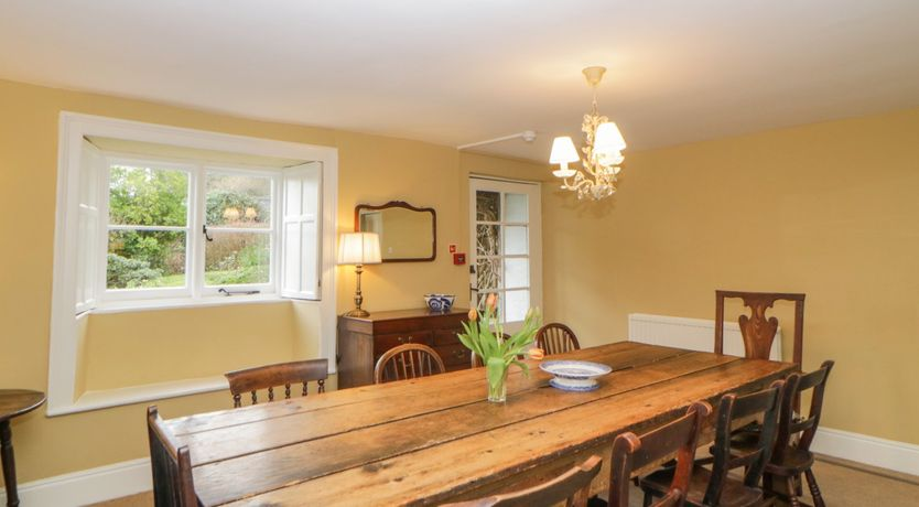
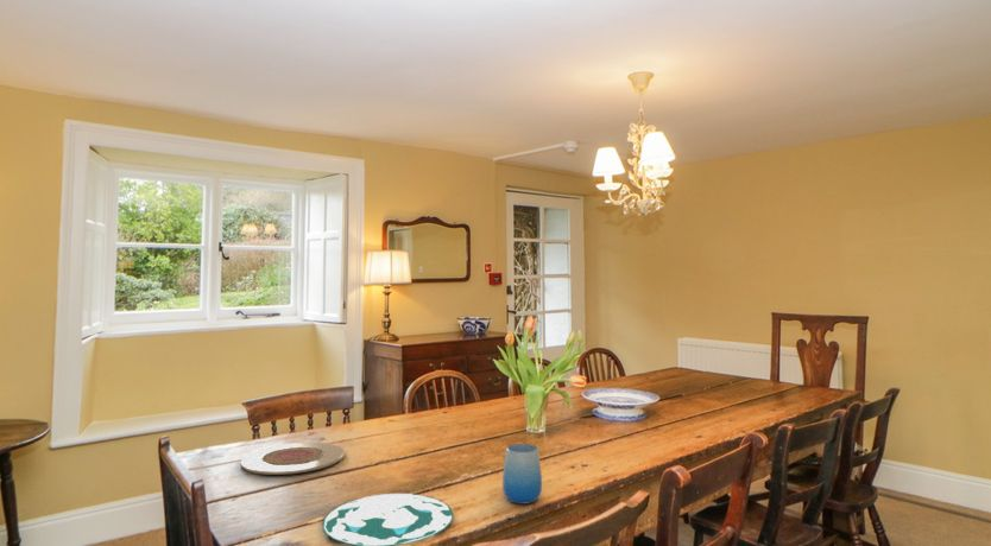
+ plate (389, 510)
+ cup (522, 472)
+ plate (293, 456)
